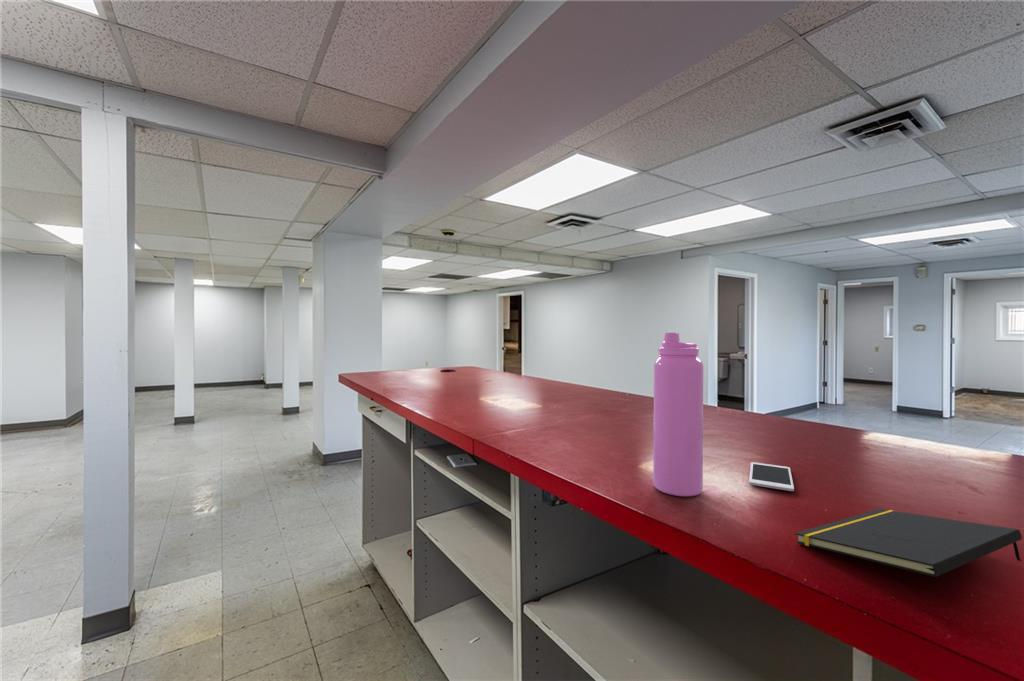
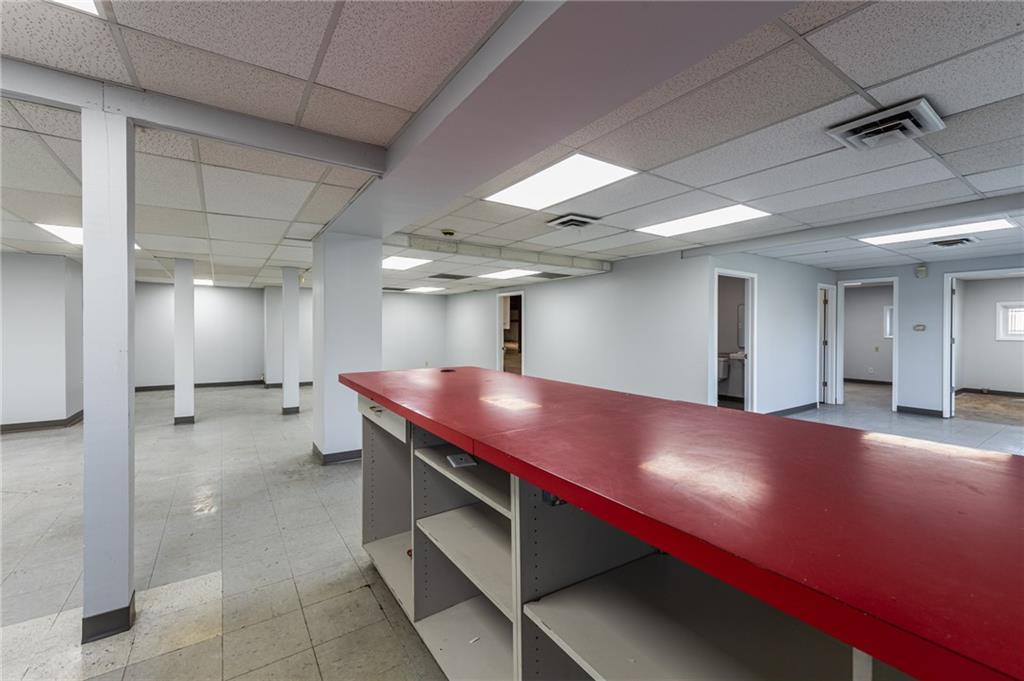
- notepad (902, 536)
- cell phone (770, 475)
- water bottle (677, 410)
